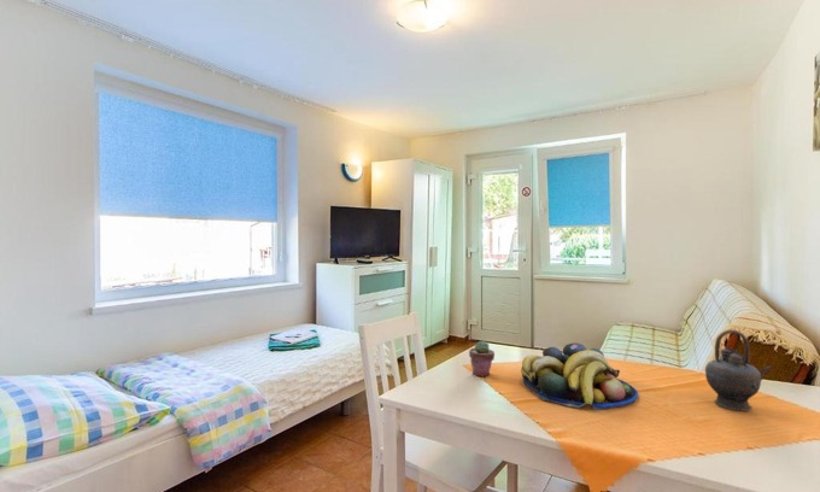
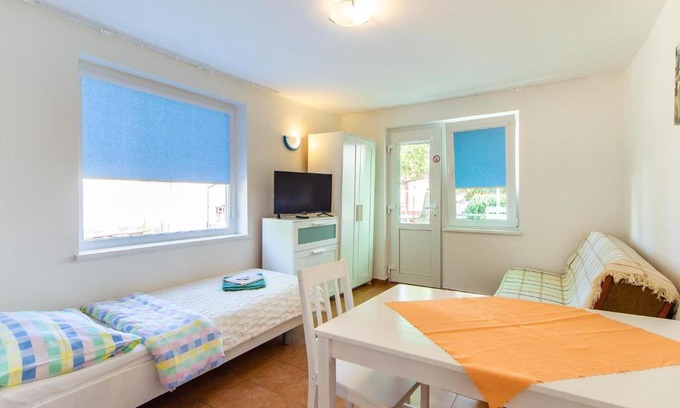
- potted succulent (481, 357)
- fruit bowl (578, 368)
- teapot (738, 368)
